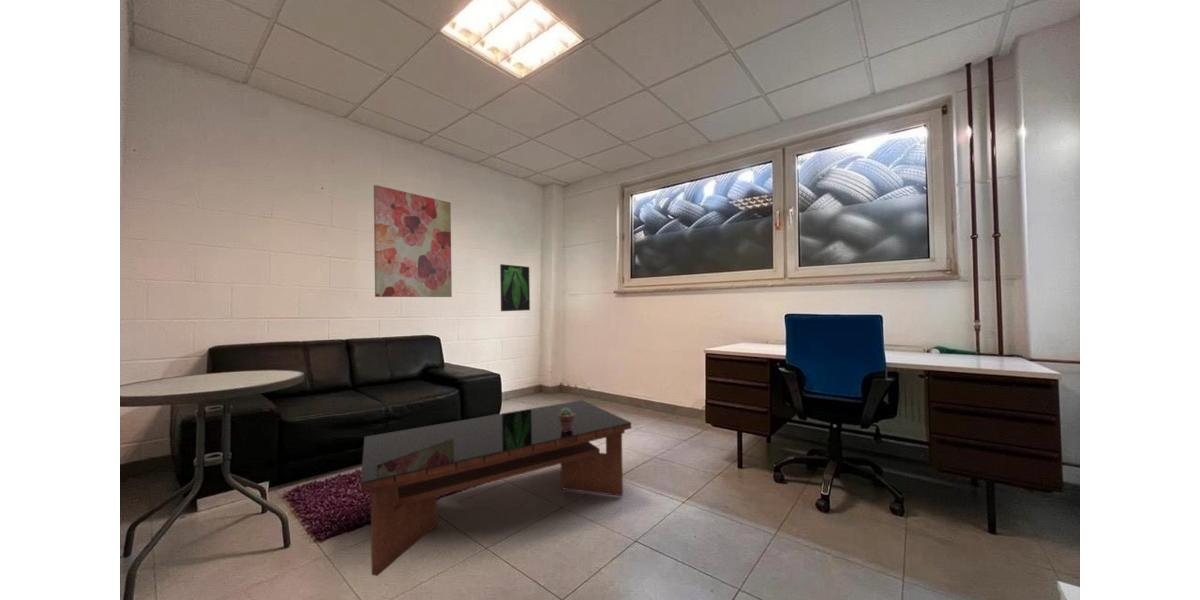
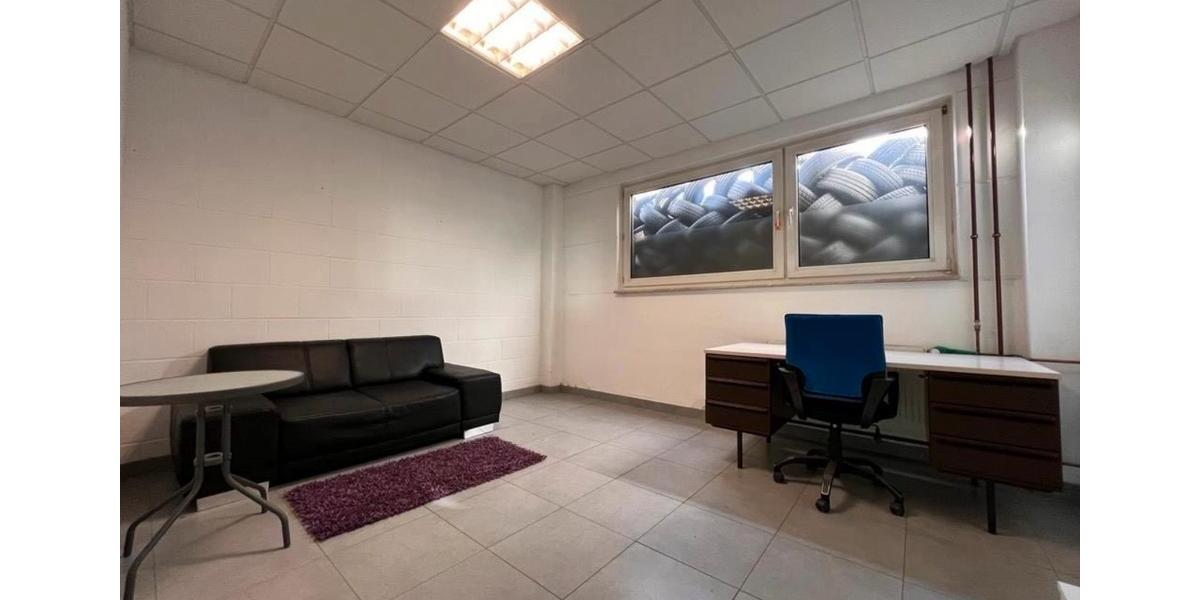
- potted succulent (566, 418)
- coffee table (503, 467)
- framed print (515, 288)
- wall art (415, 245)
